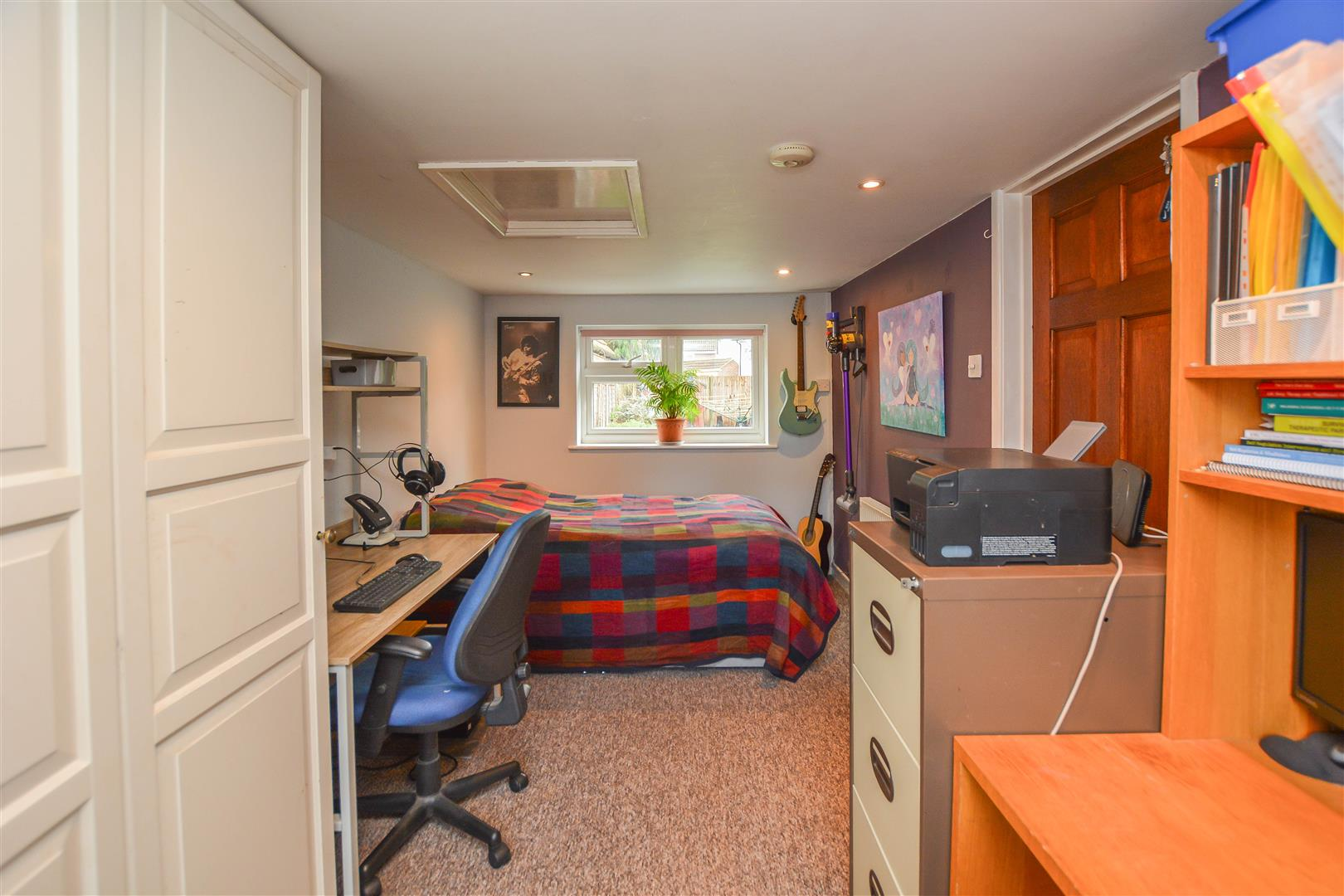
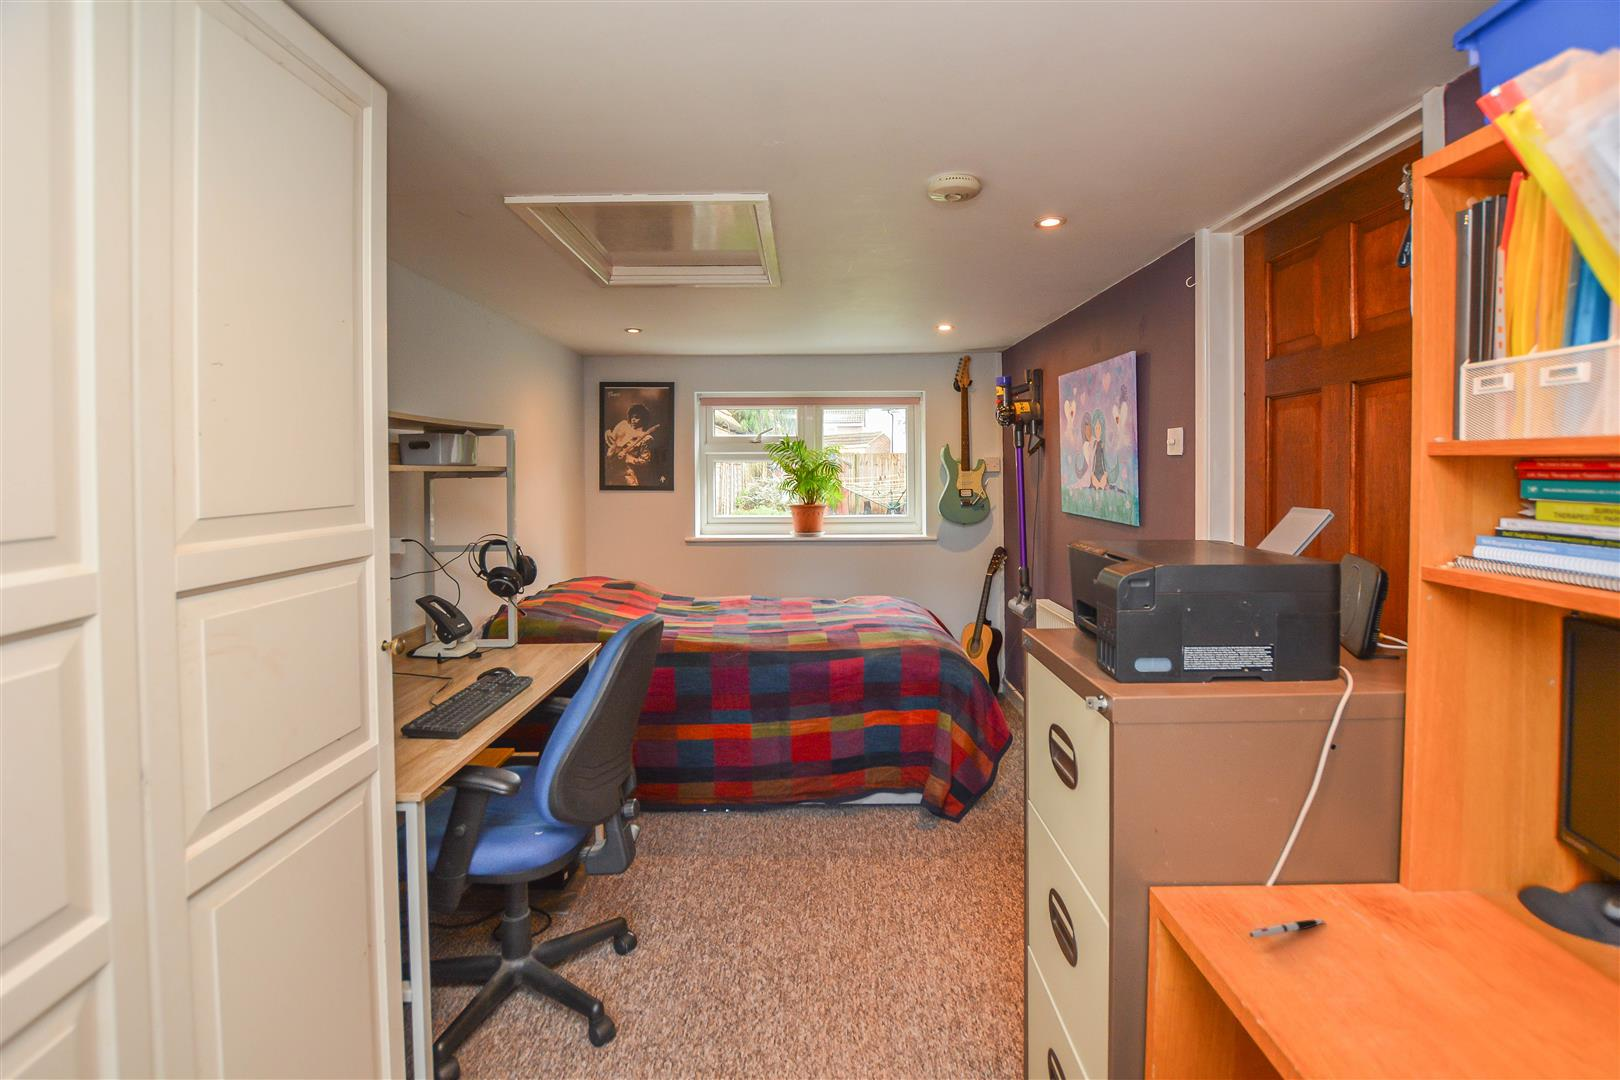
+ pen (1287, 927)
